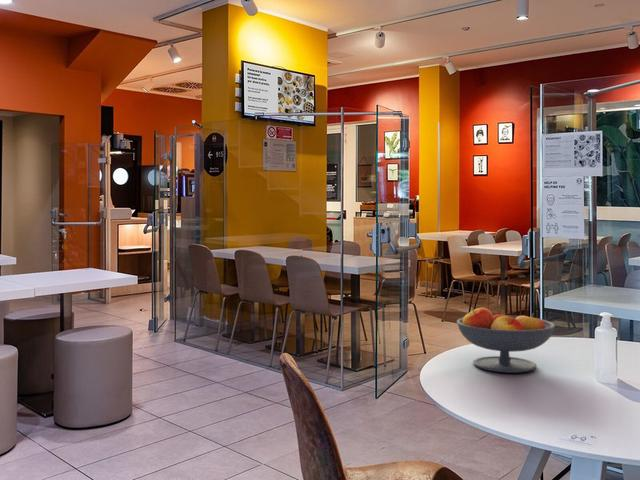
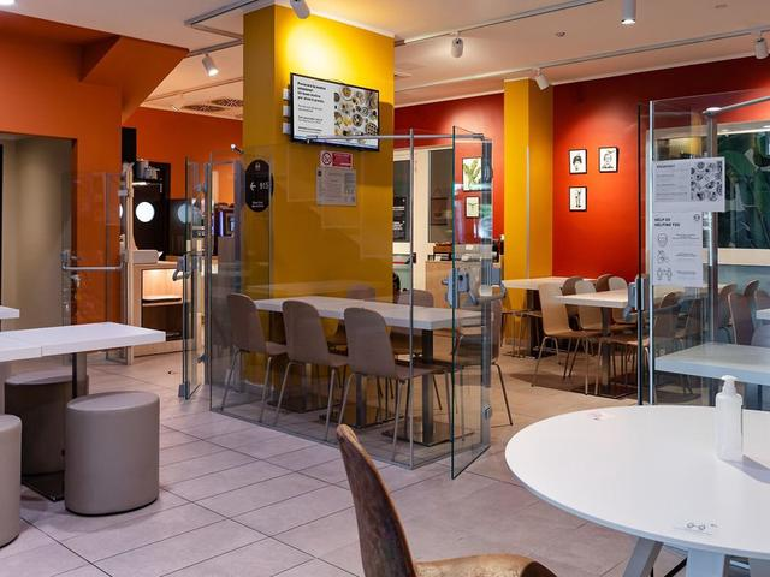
- fruit bowl (504, 336)
